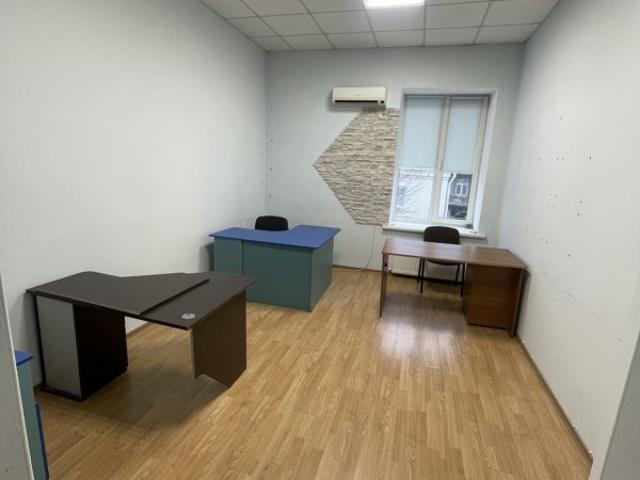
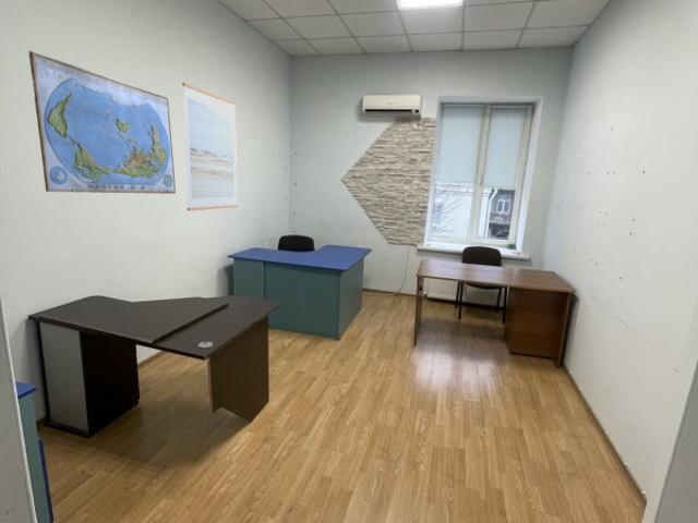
+ wall art (213, 153)
+ world map (118, 137)
